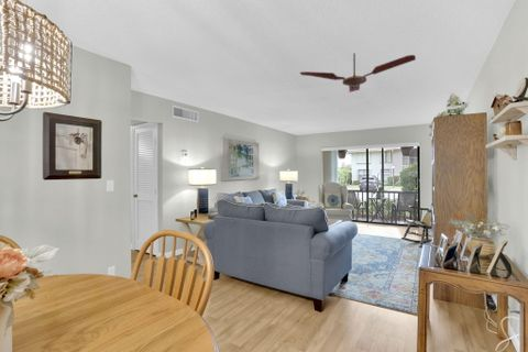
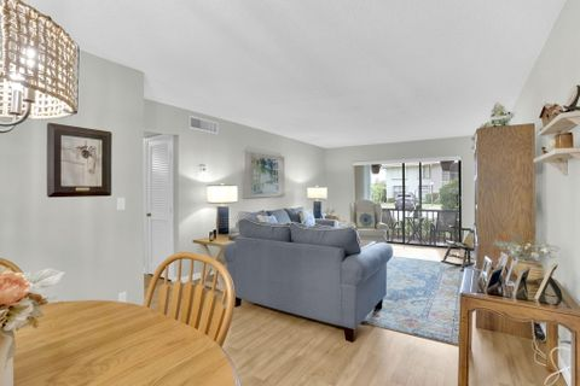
- ceiling fan (353, 74)
